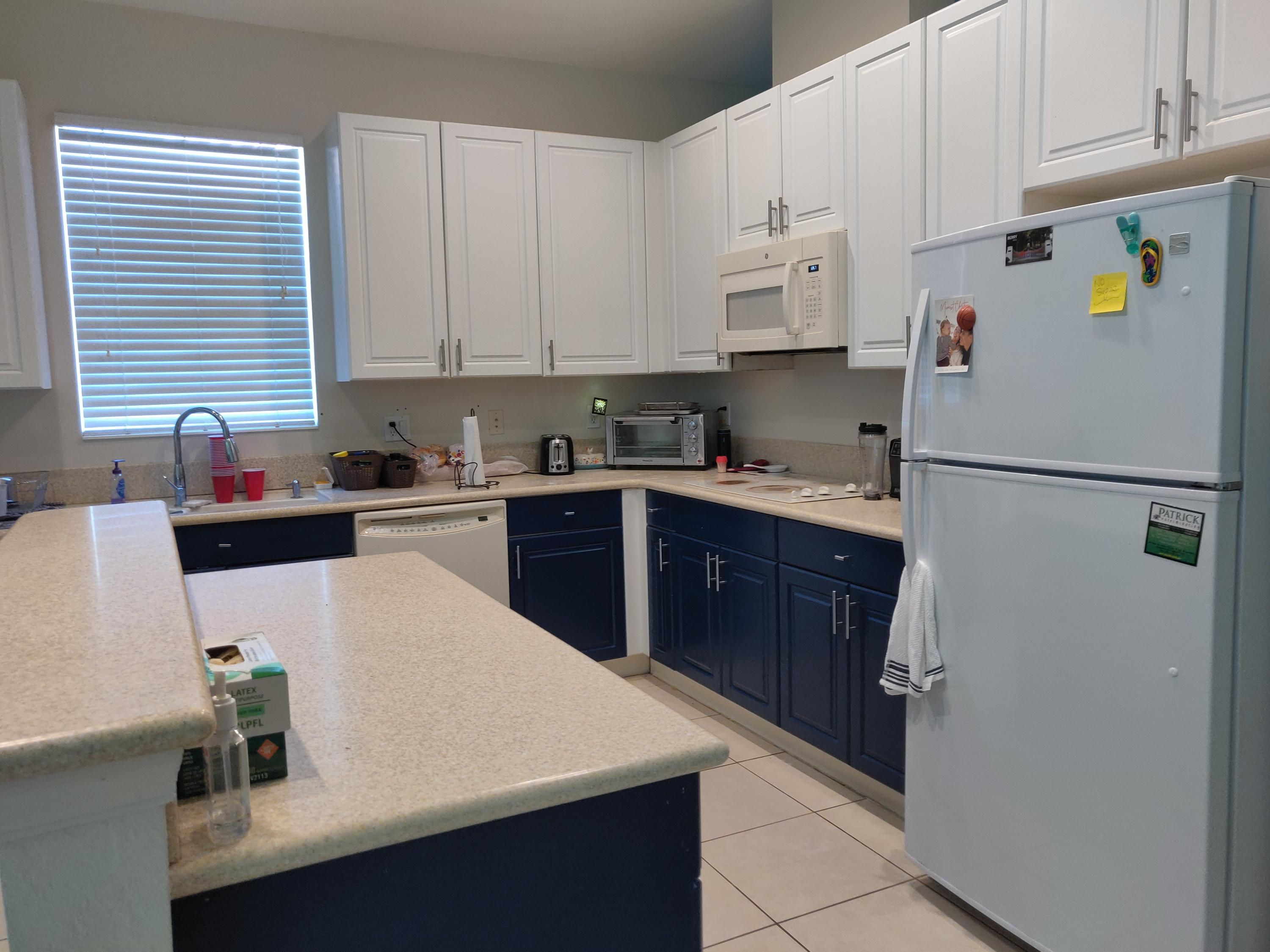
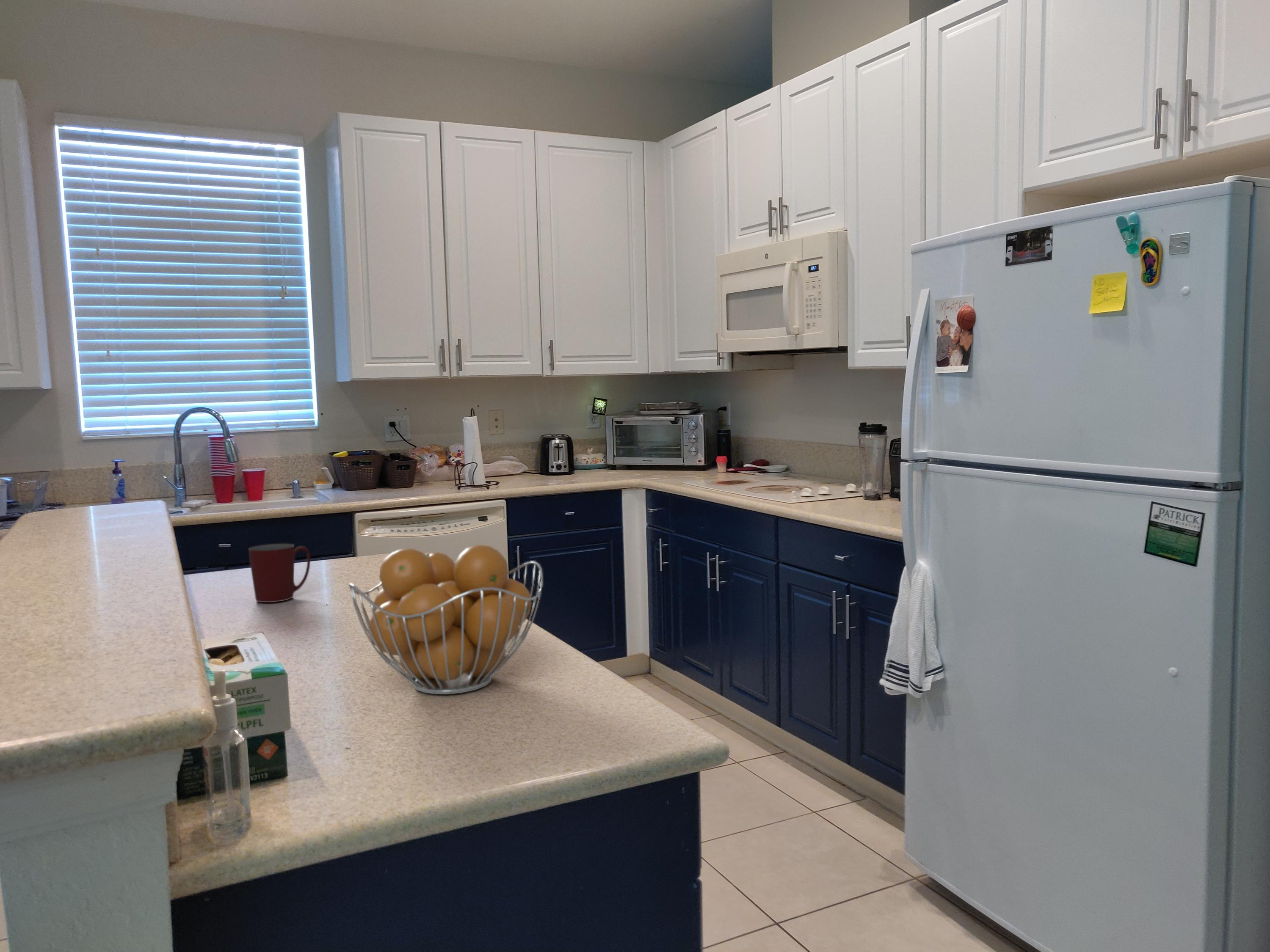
+ fruit basket (450, 614)
+ mug (281, 572)
